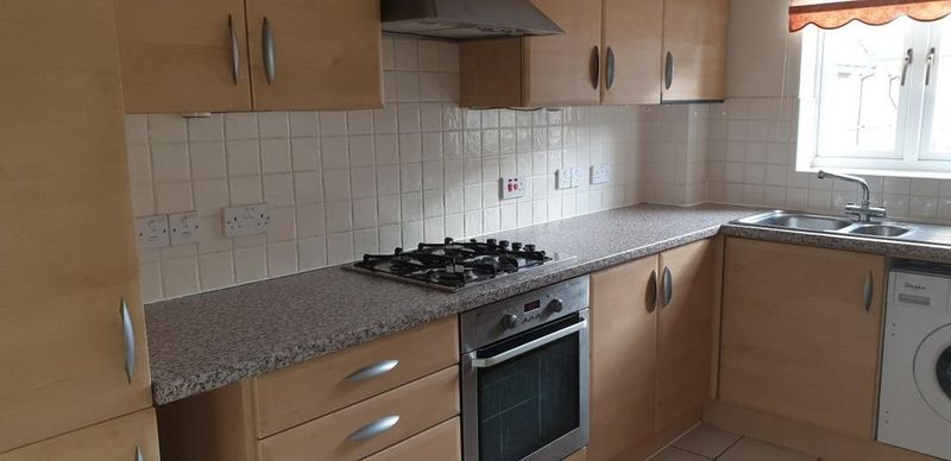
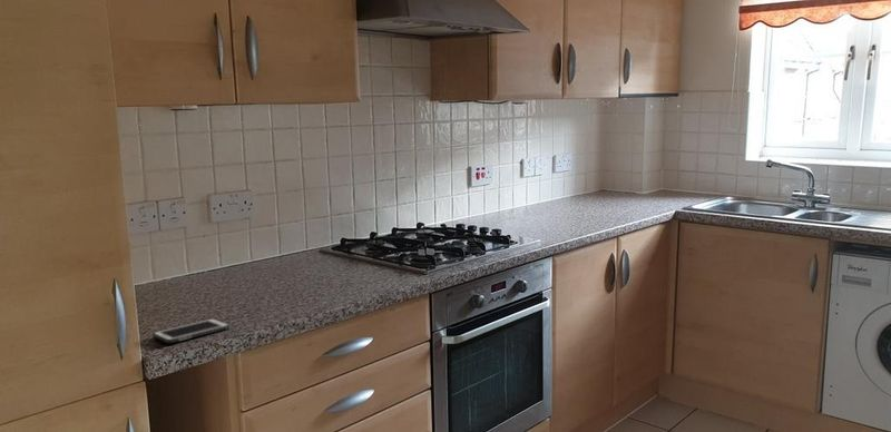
+ cell phone (192, 331)
